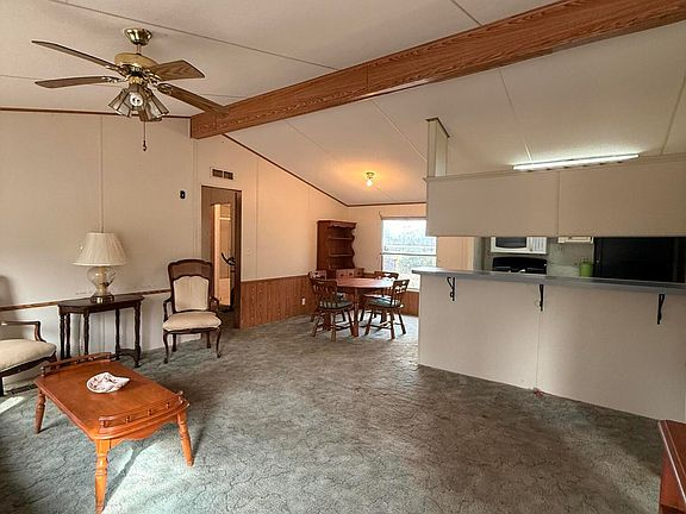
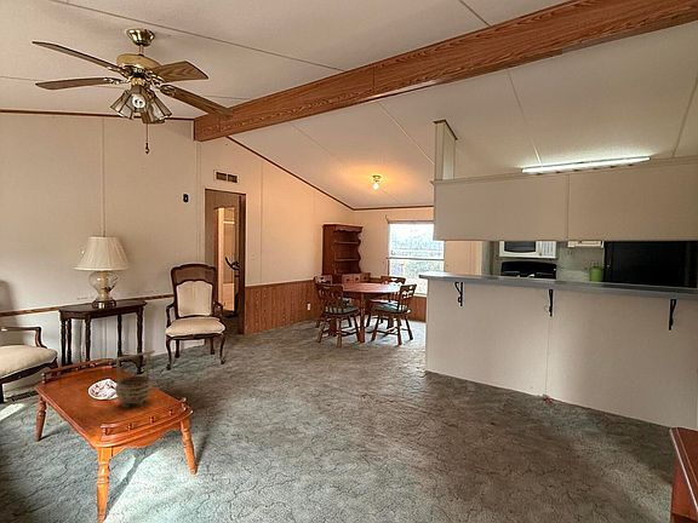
+ decorative bowl (133, 379)
